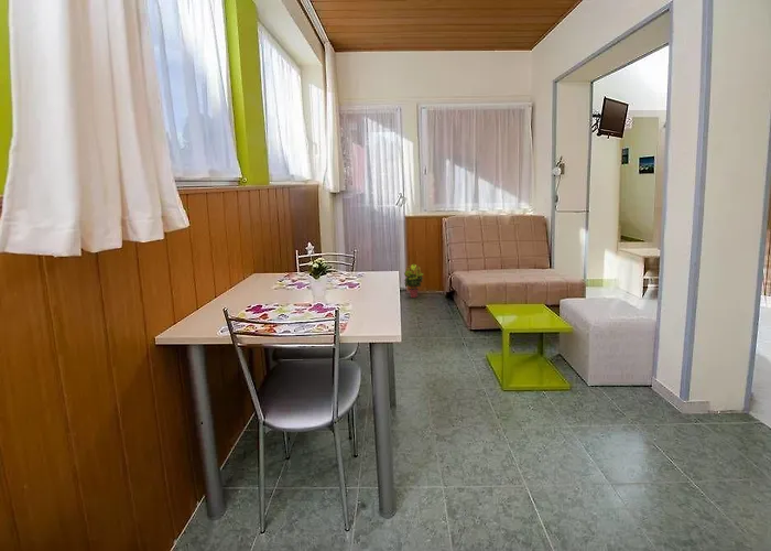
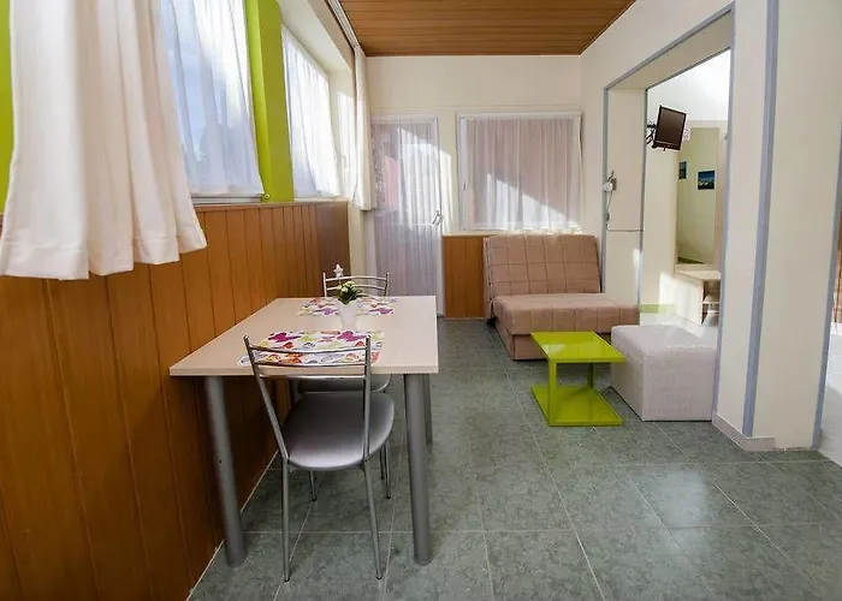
- potted plant (413, 280)
